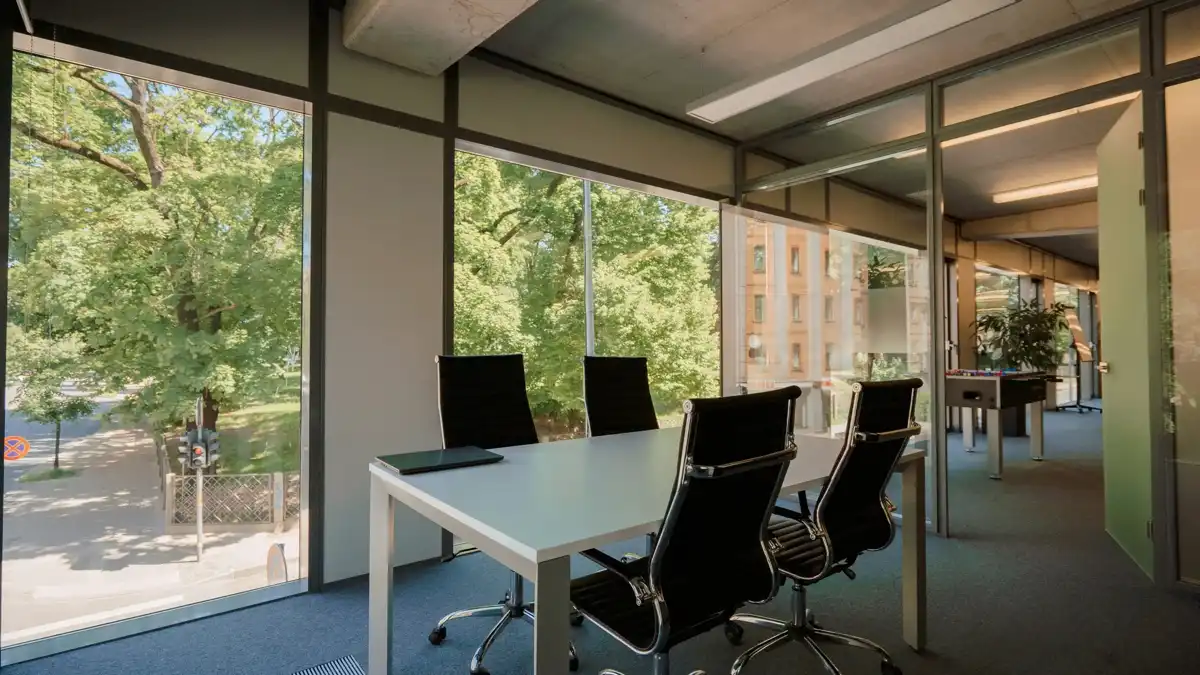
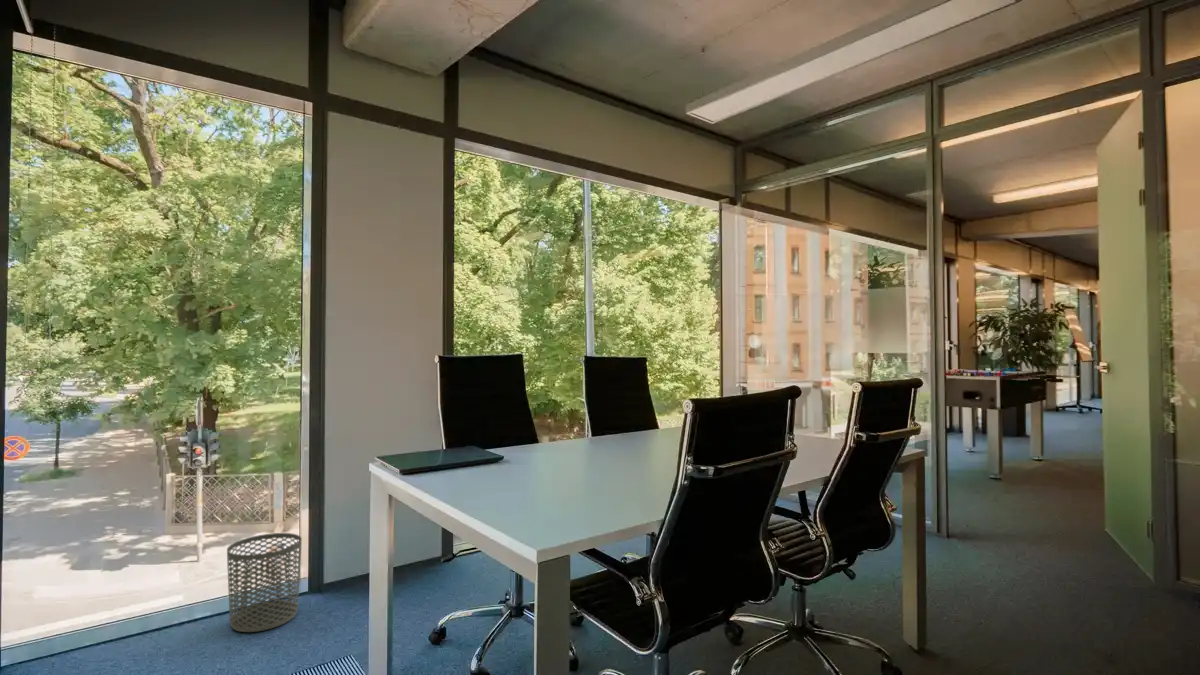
+ waste bin (264, 581)
